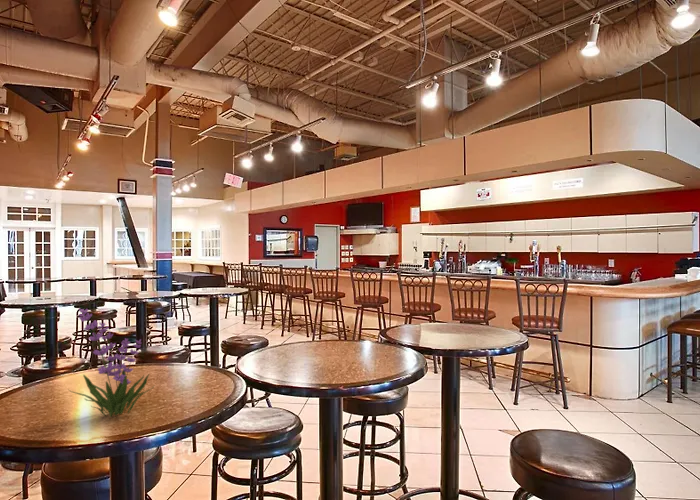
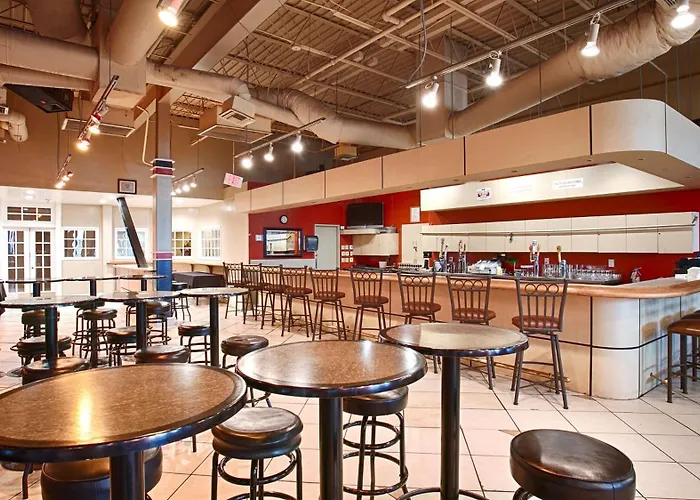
- plant (114, 359)
